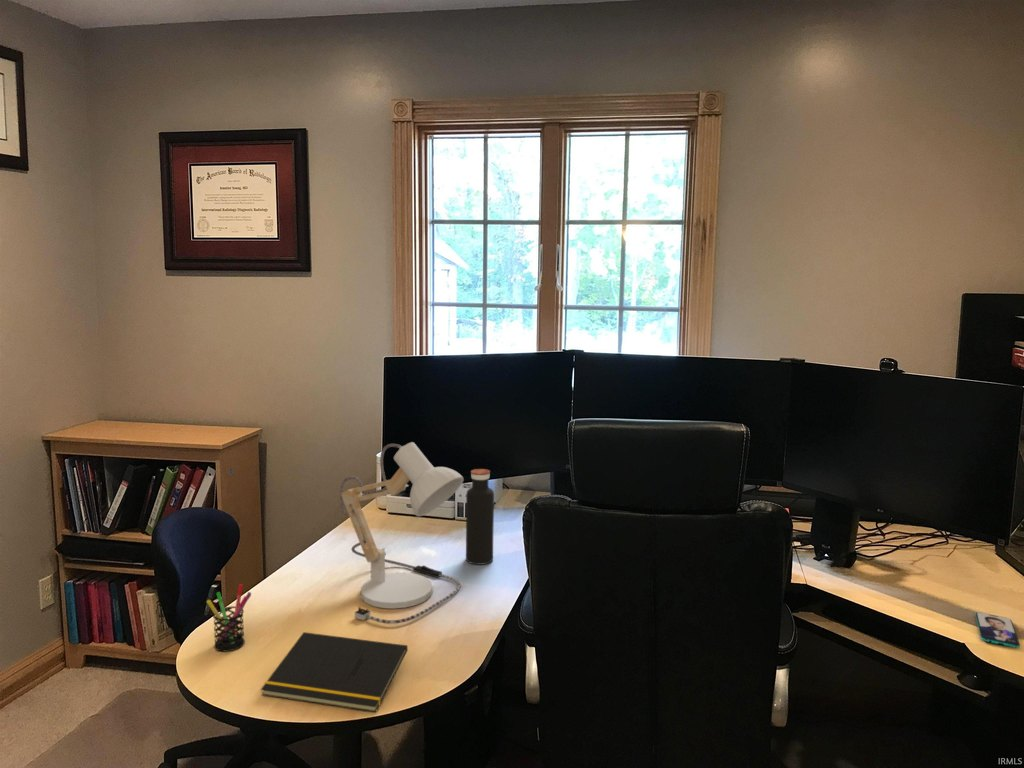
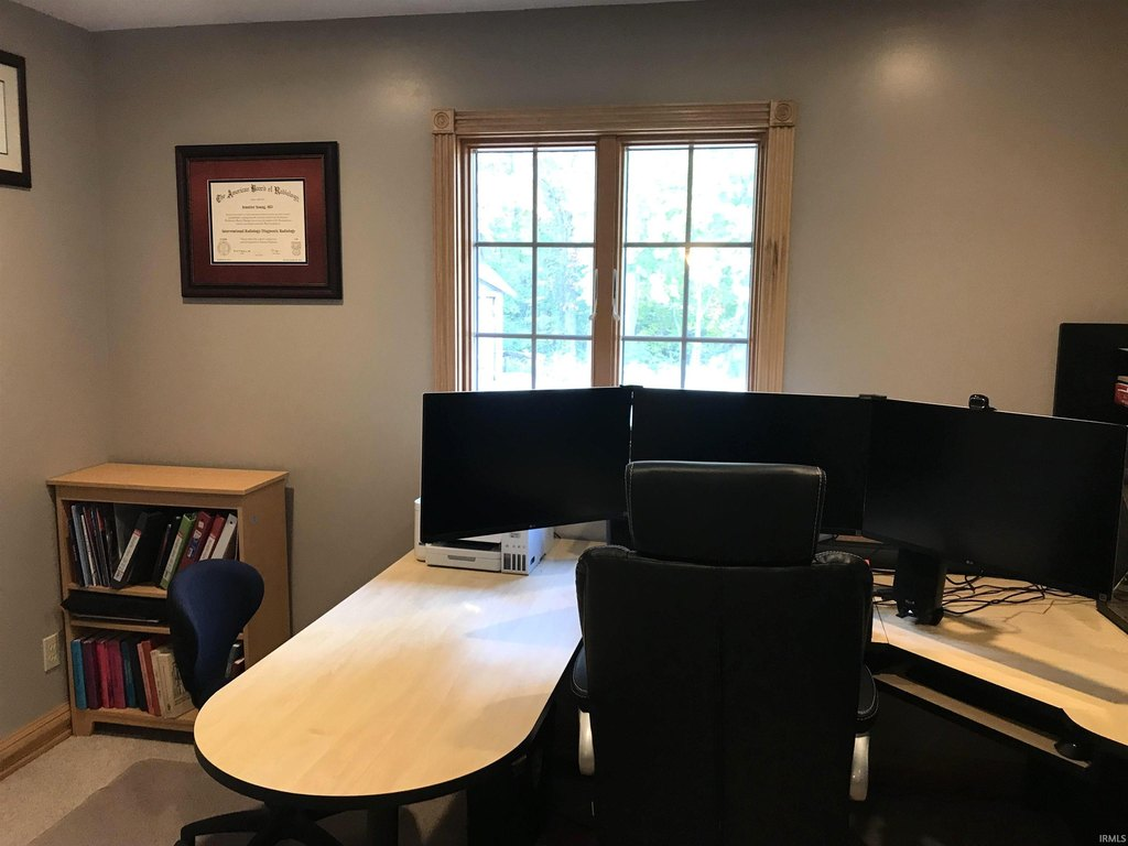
- desk lamp (412, 508)
- smartphone (996, 629)
- water bottle (479, 515)
- pen holder (228, 615)
- notepad (337, 669)
